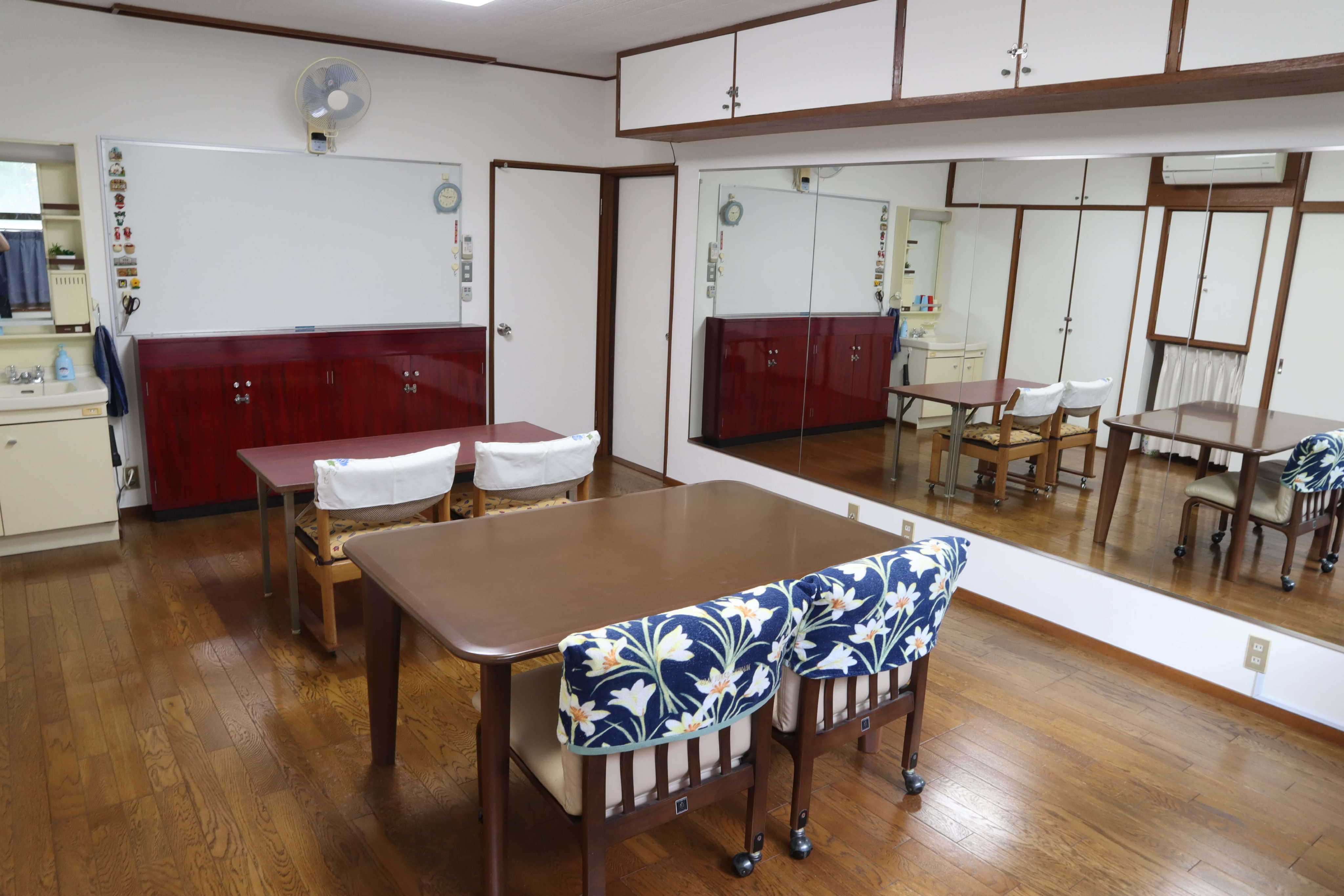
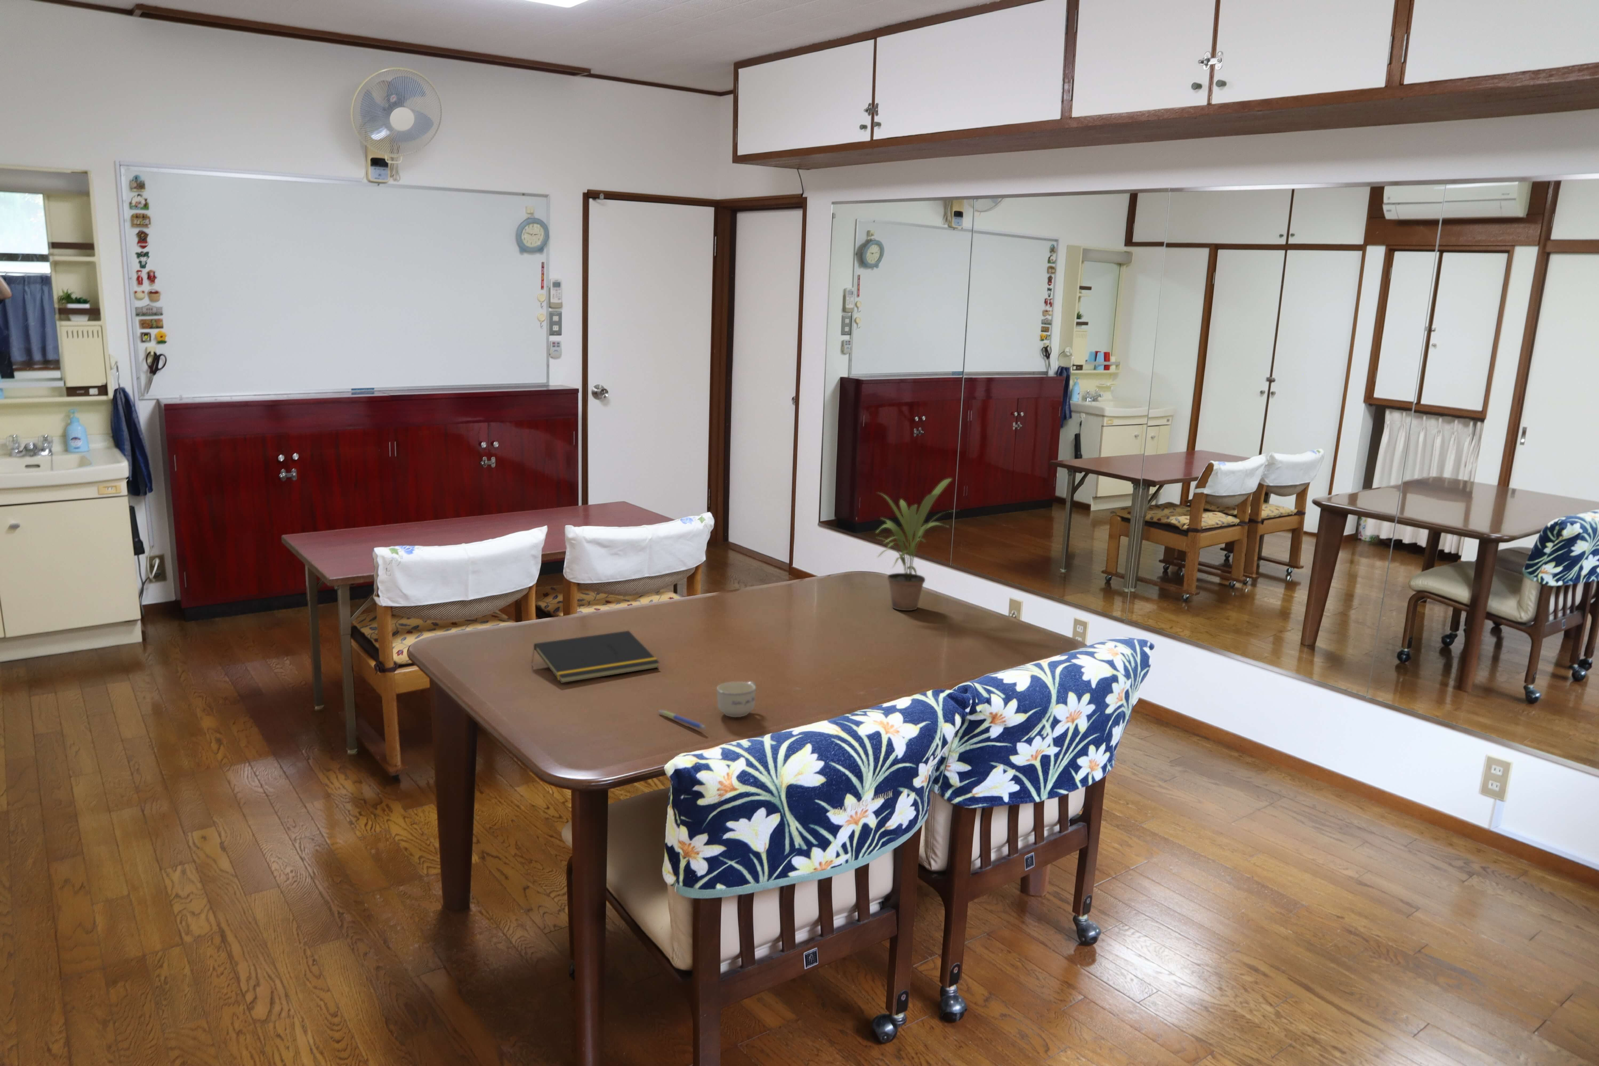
+ cup (740, 698)
+ notepad (596, 656)
+ pen (681, 719)
+ potted plant (913, 546)
